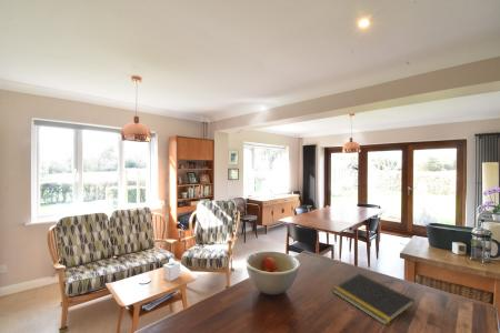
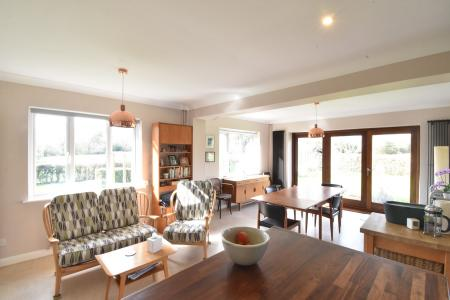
- notepad (370, 295)
